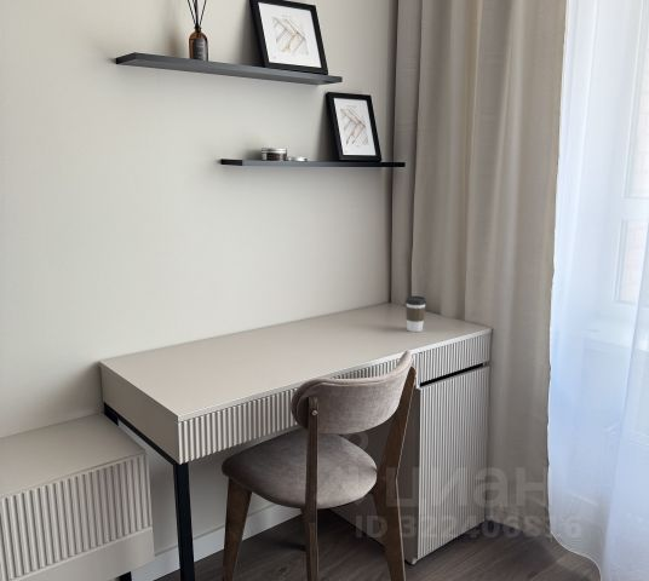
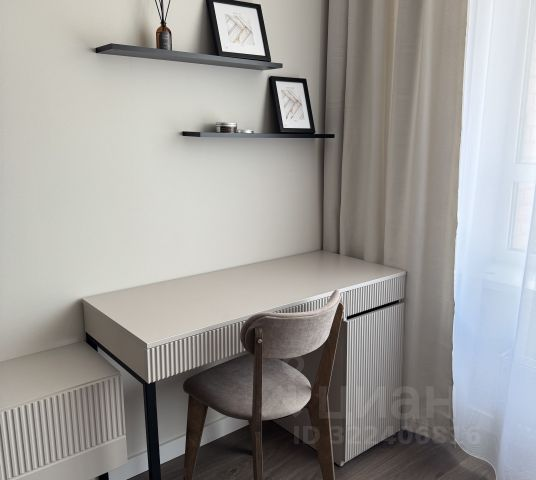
- coffee cup (415, 313)
